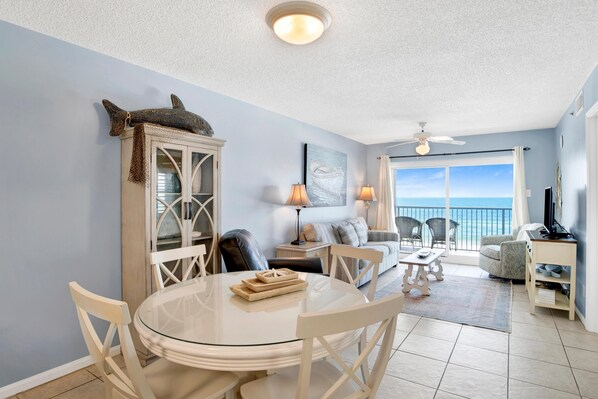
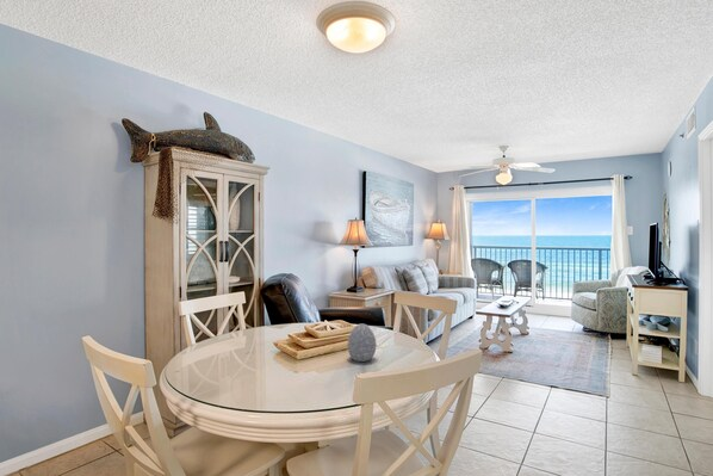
+ decorative egg (361, 340)
